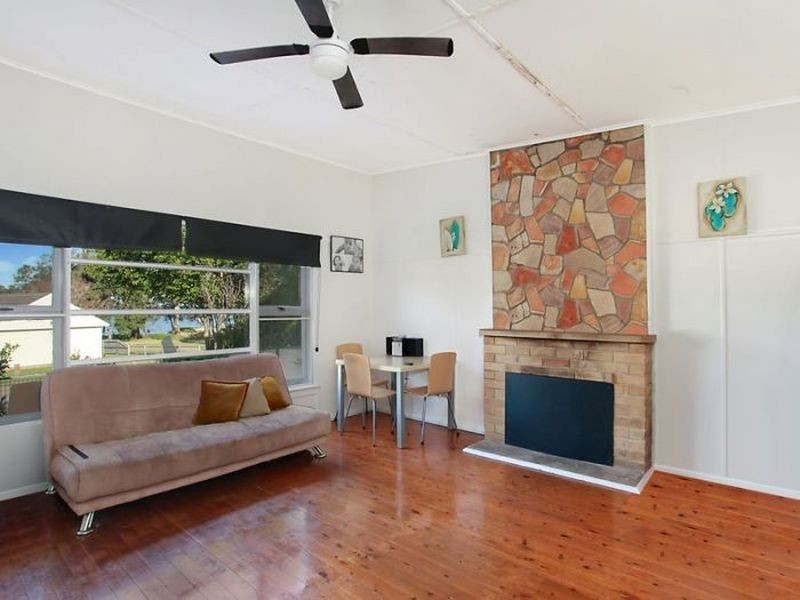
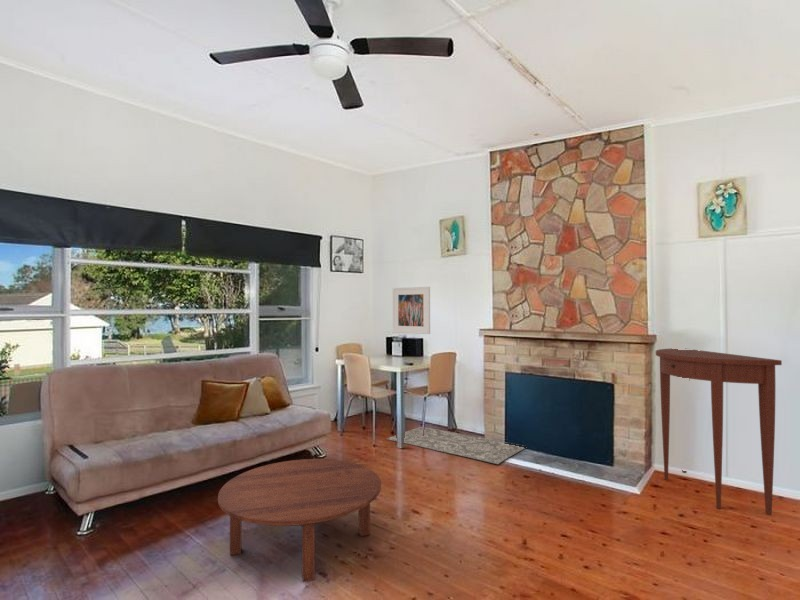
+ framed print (410, 310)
+ coffee table (302, 513)
+ rug (454, 442)
+ console table (714, 422)
